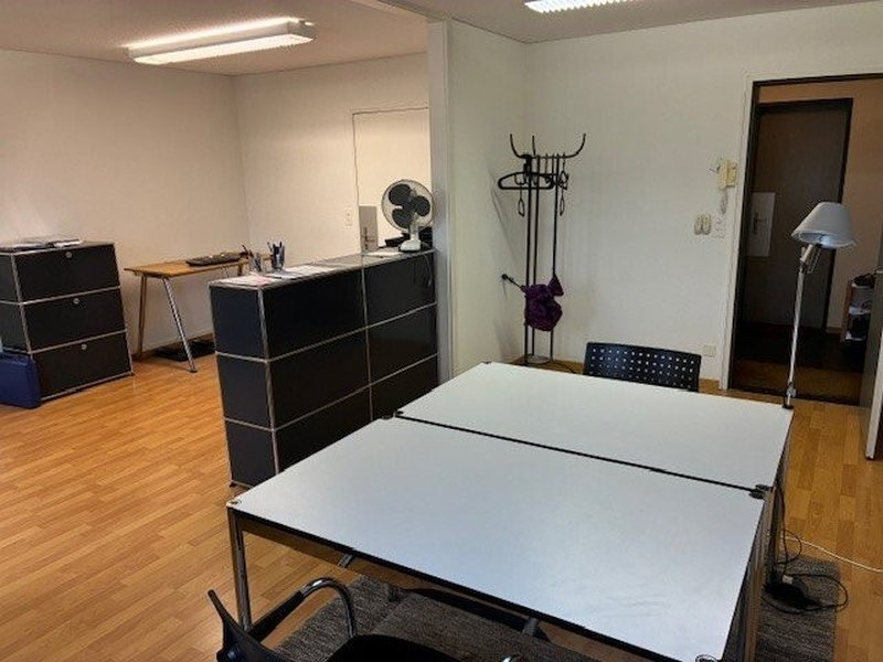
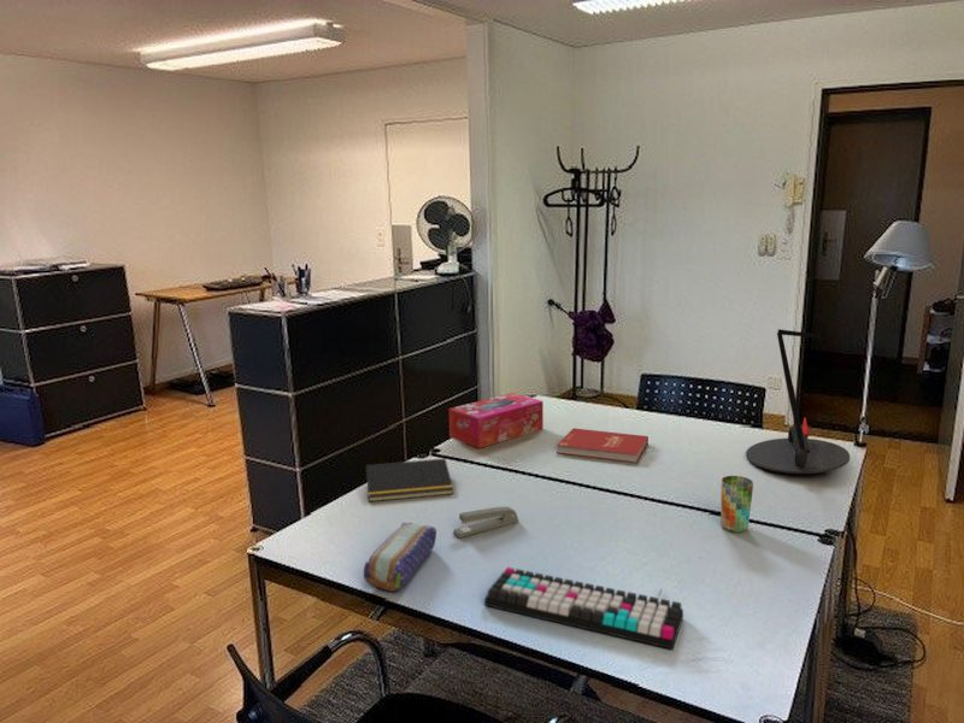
+ keyboard (587, 594)
+ stapler (486, 518)
+ notepad (408, 478)
+ pencil case (400, 553)
+ desk lamp (794, 395)
+ tissue box (496, 418)
+ book (602, 443)
+ cup (735, 504)
